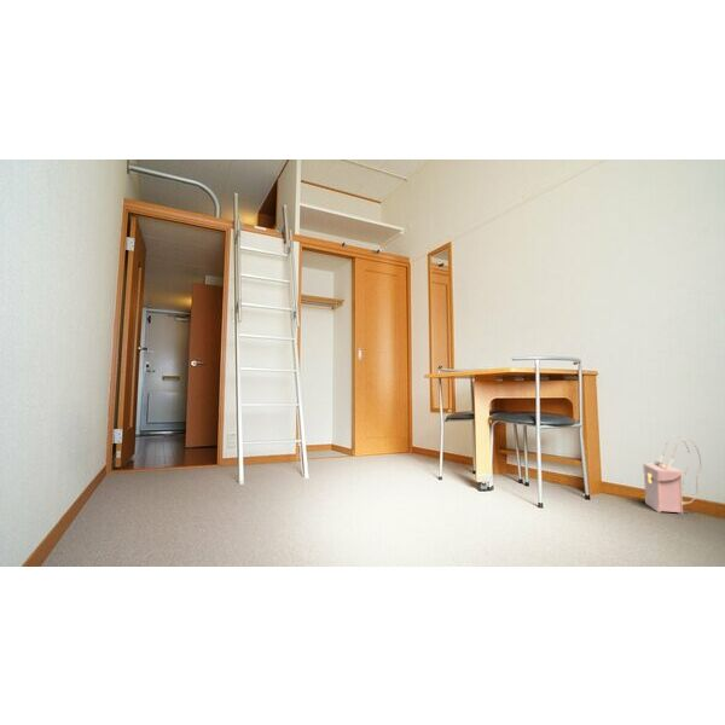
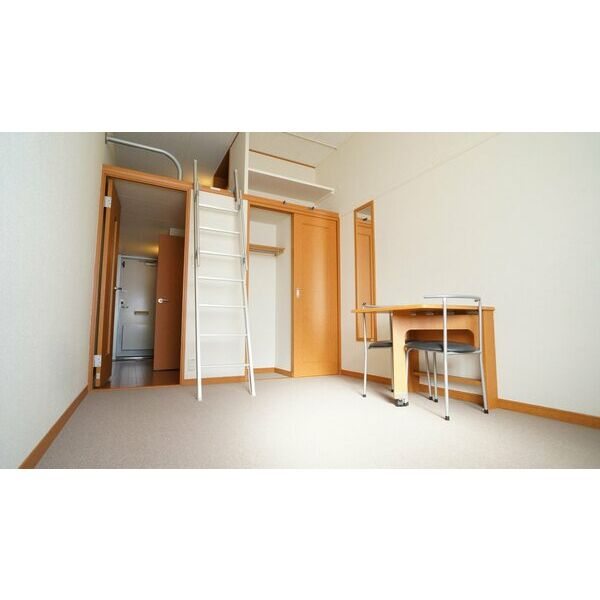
- satchel (668, 472)
